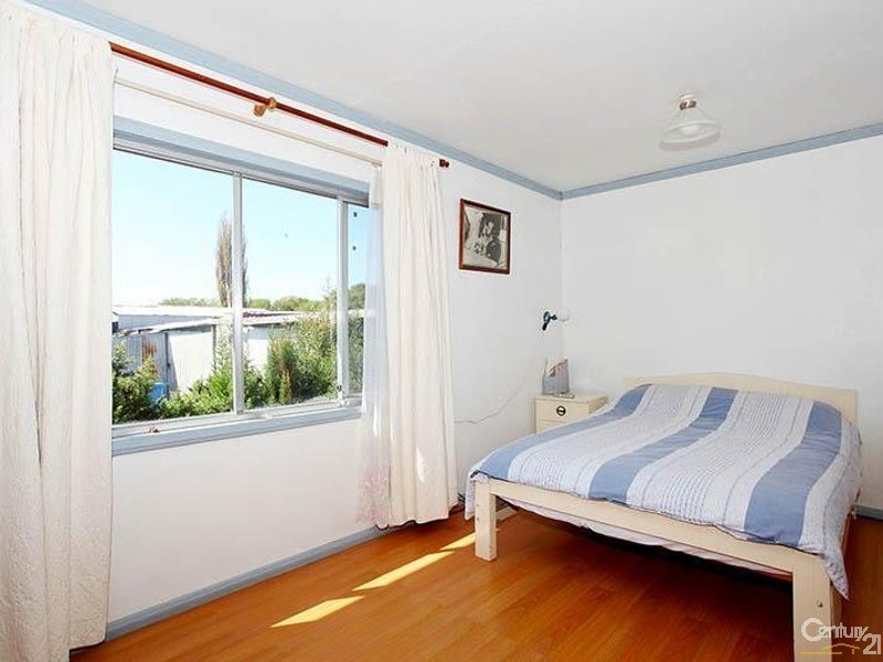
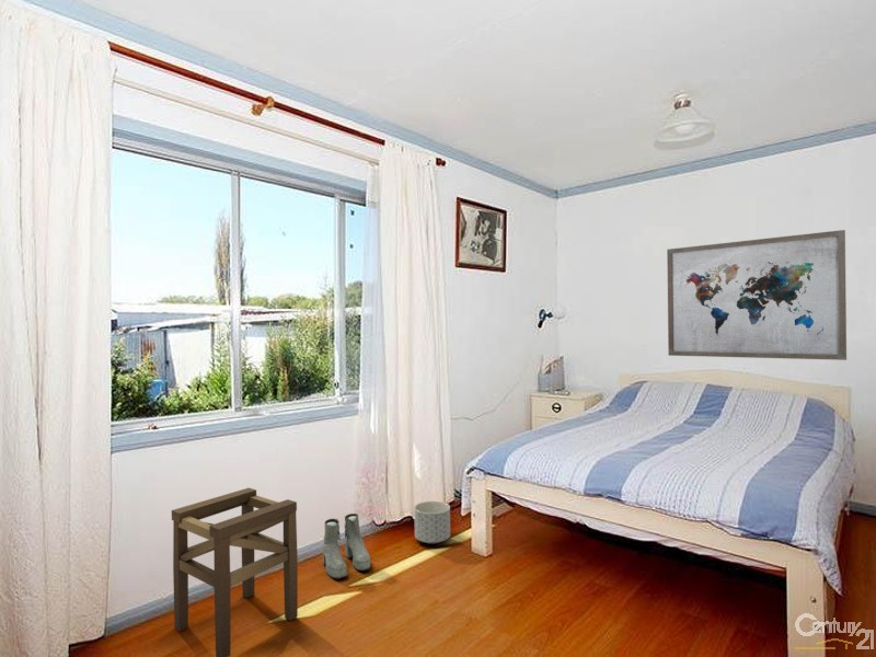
+ wall art (748, 299)
+ stool (238, 568)
+ planter (431, 523)
+ boots (345, 543)
